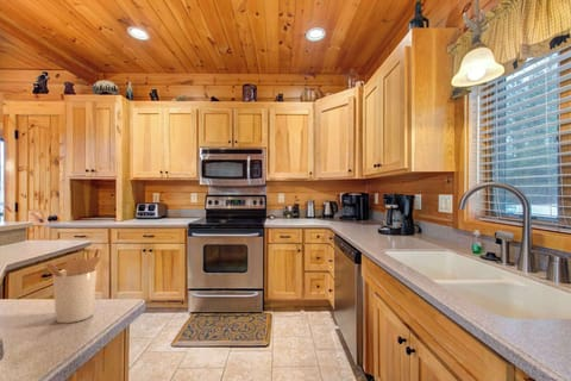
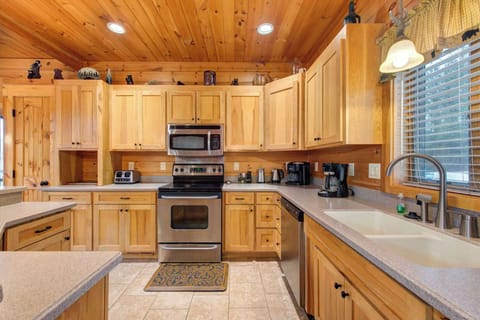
- utensil holder (77, 285)
